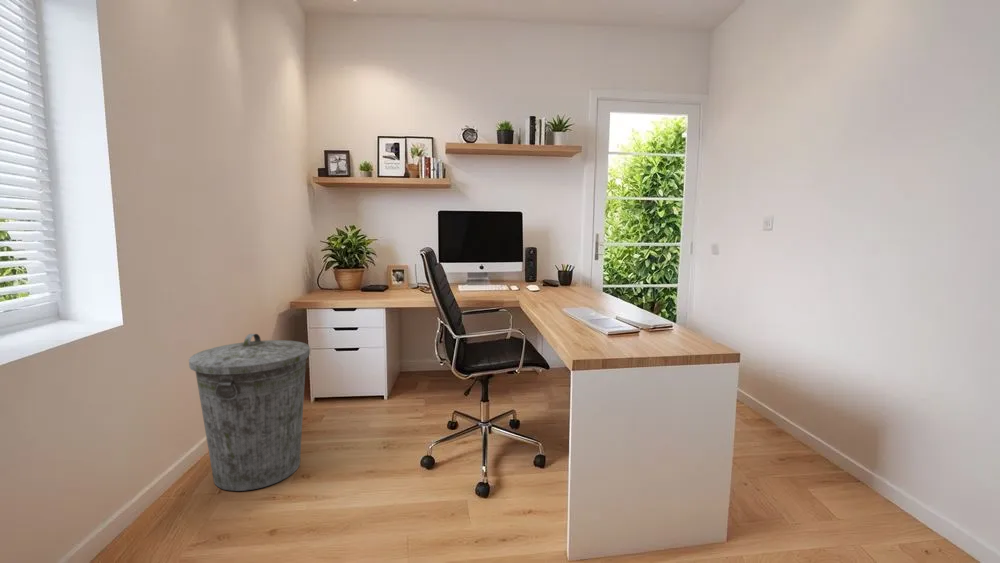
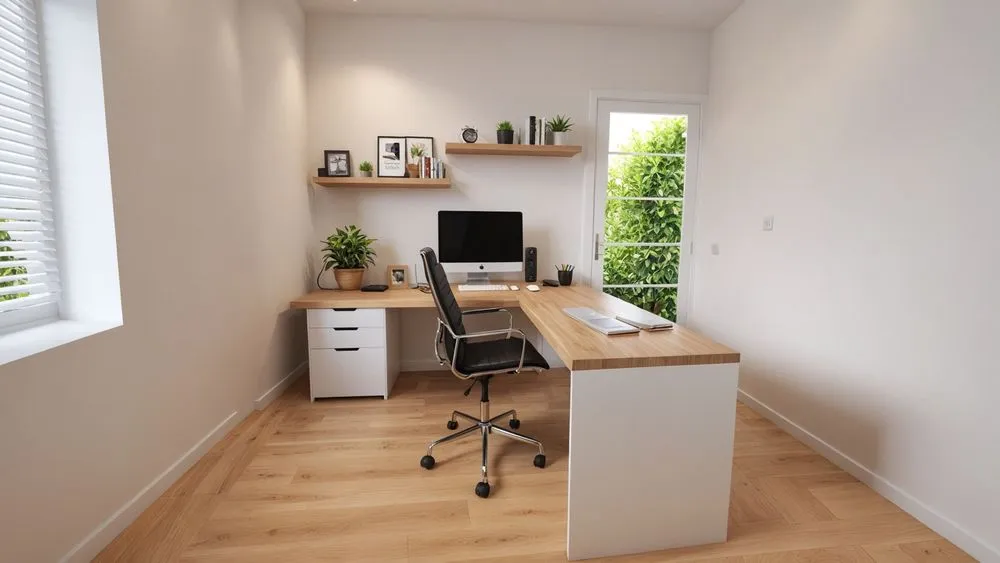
- trash can (255, 403)
